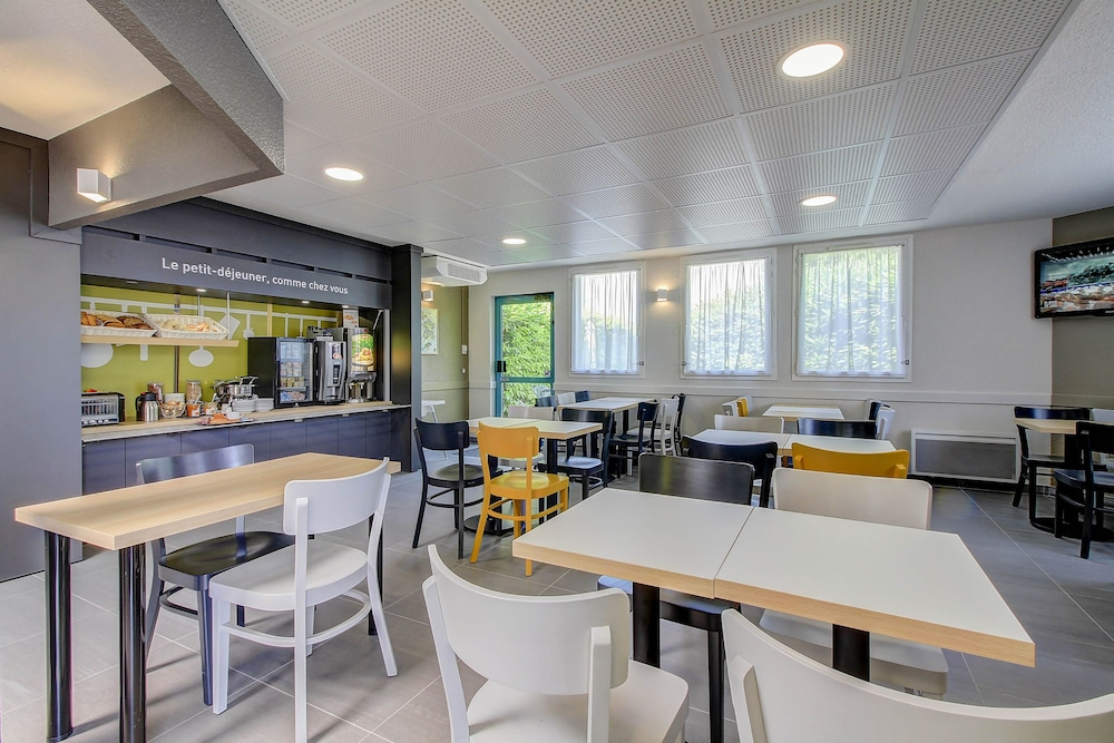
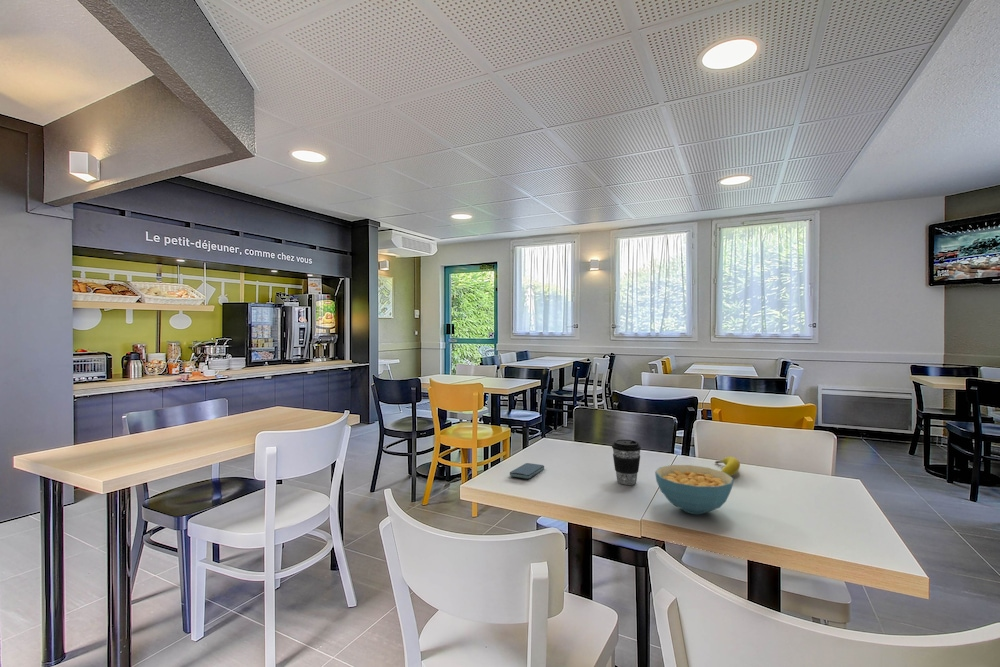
+ fruit (727, 465)
+ cereal bowl (693, 492)
+ coffee cup (626, 461)
+ smartphone (527, 470)
